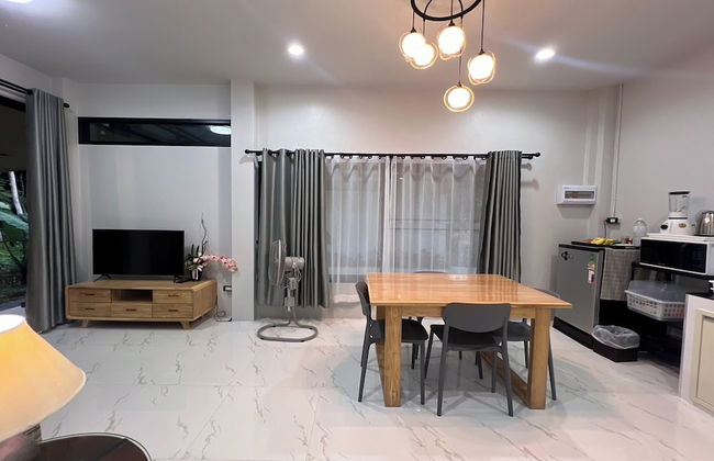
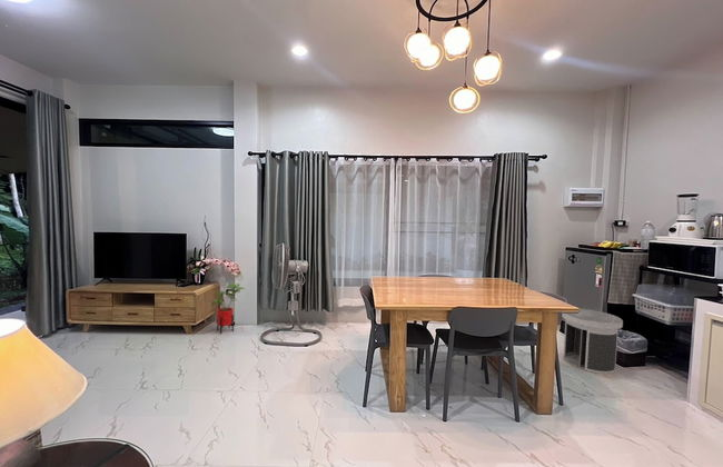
+ house plant (227, 307)
+ revolving door (590, 339)
